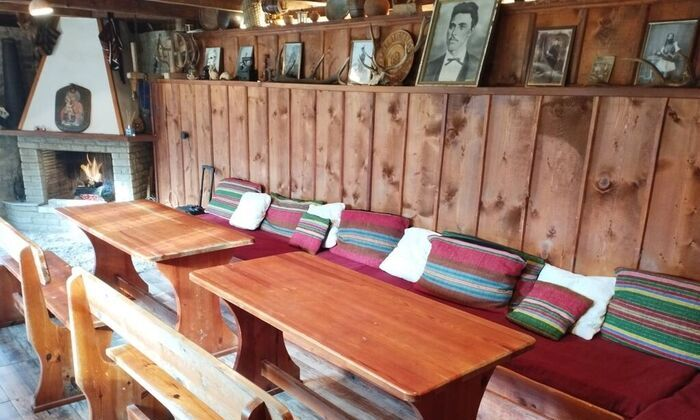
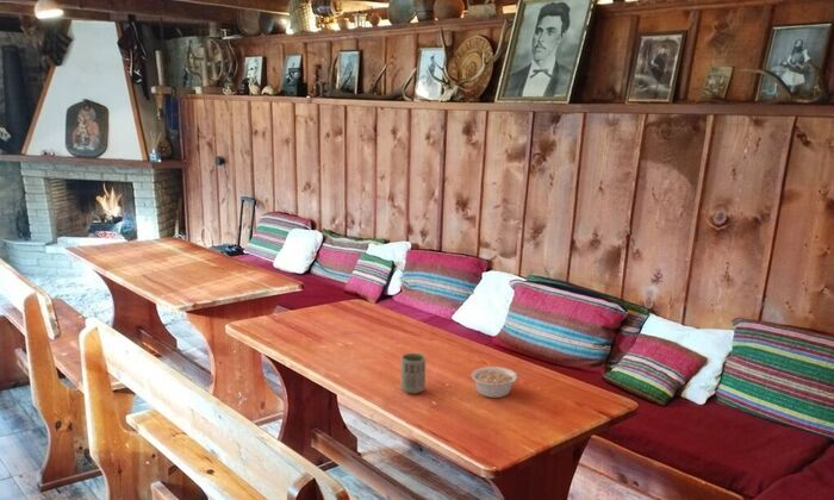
+ legume (494, 381)
+ cup (412, 373)
